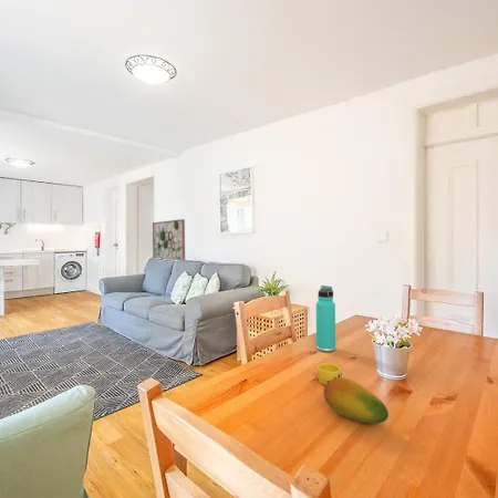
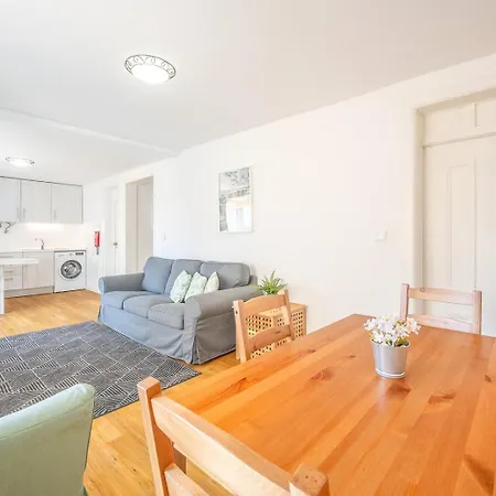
- thermos bottle (325, 317)
- cup (331, 373)
- fruit (353, 400)
- wall art (167, 240)
